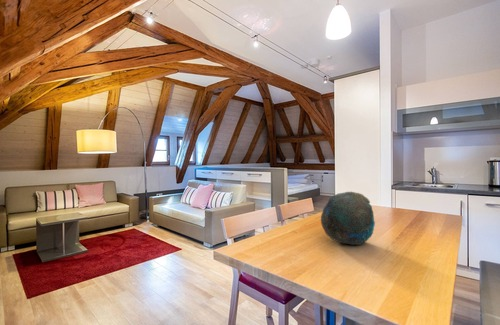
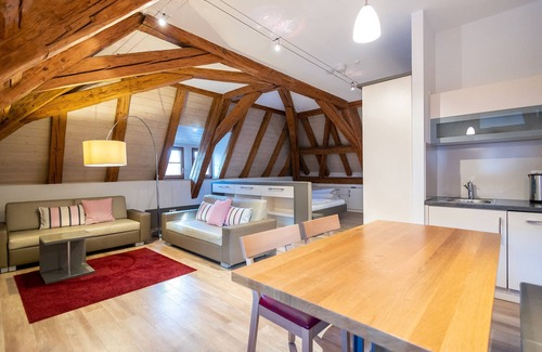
- decorative bowl (345, 217)
